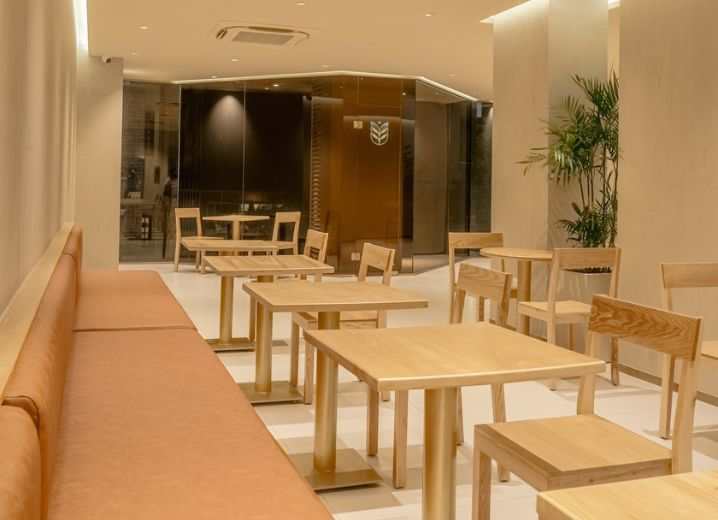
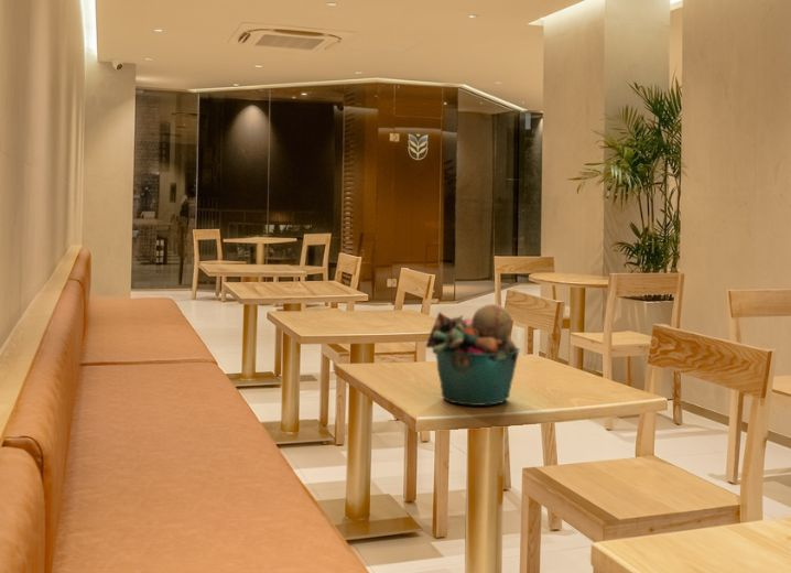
+ bucket (475, 350)
